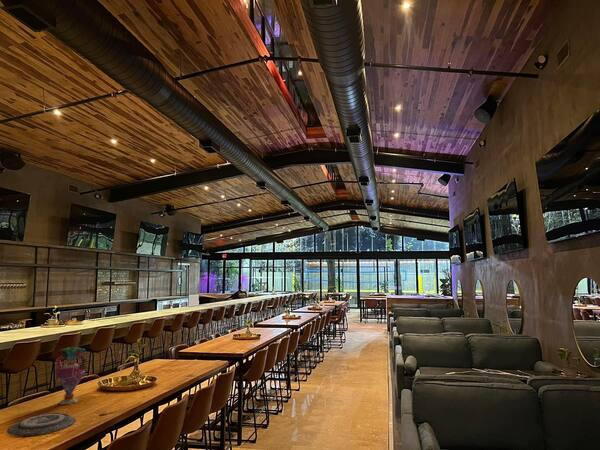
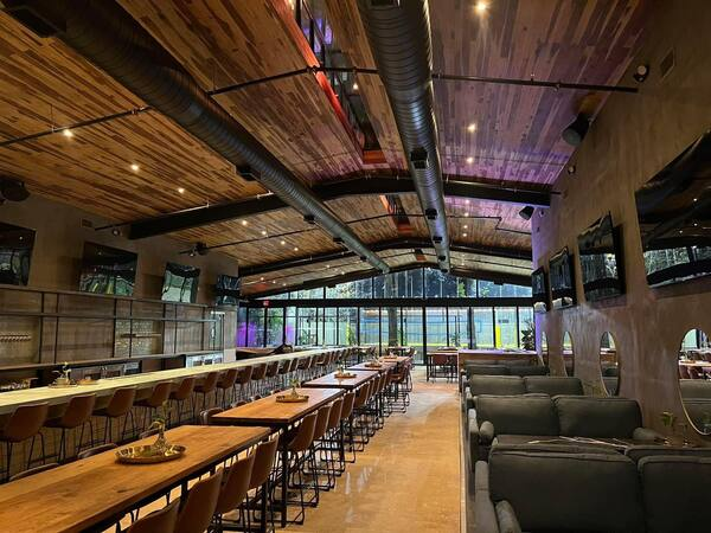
- plate (42, 422)
- vase (70, 374)
